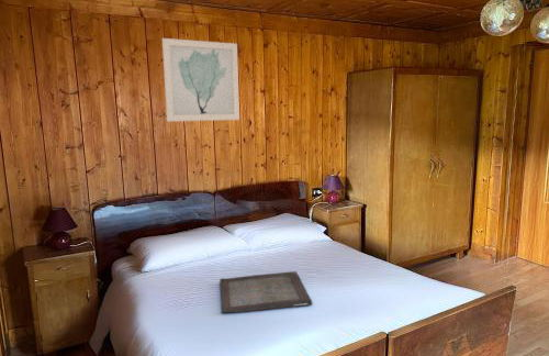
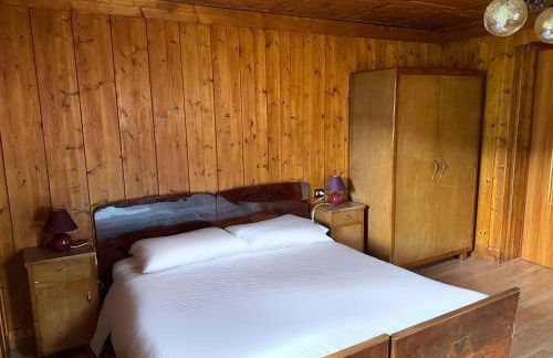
- wall art (202, 81)
- serving tray (262, 290)
